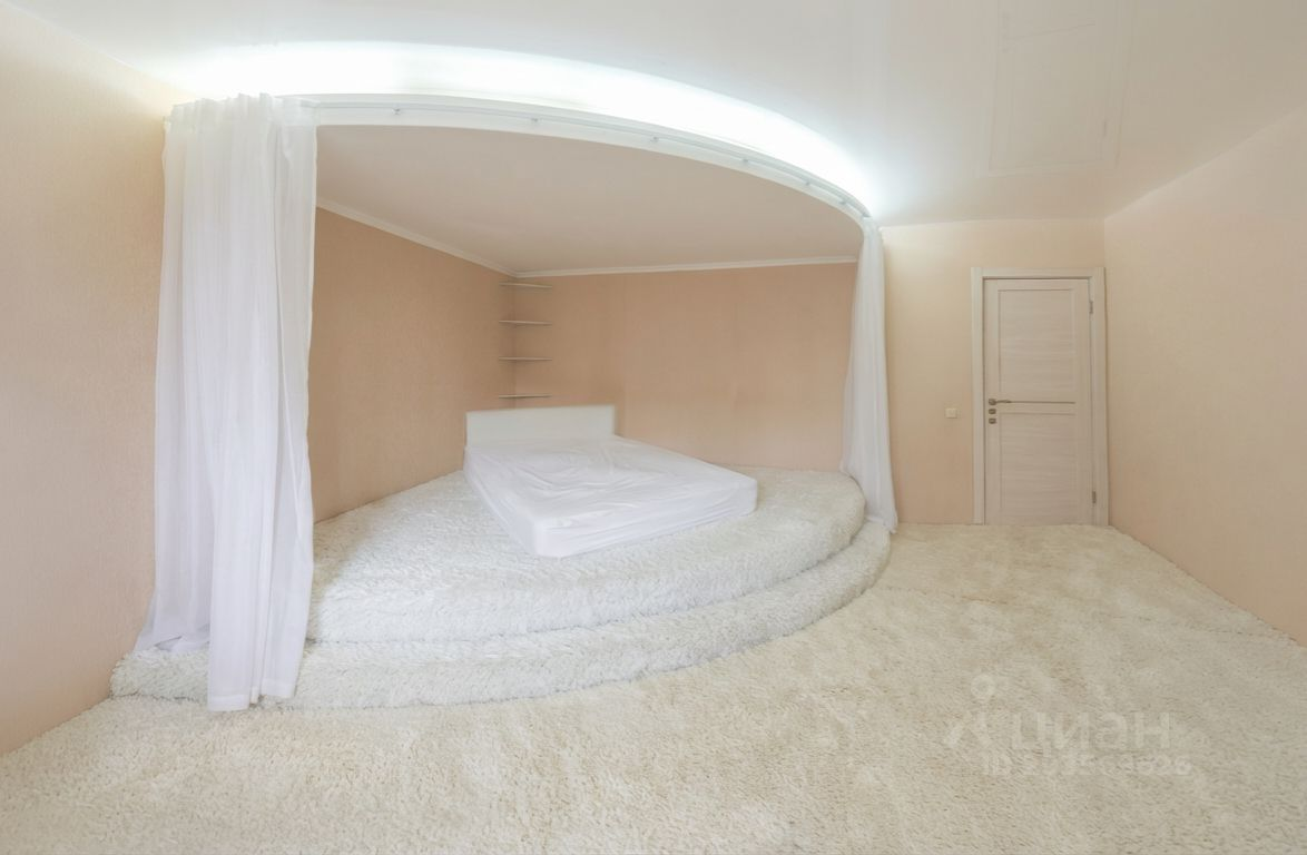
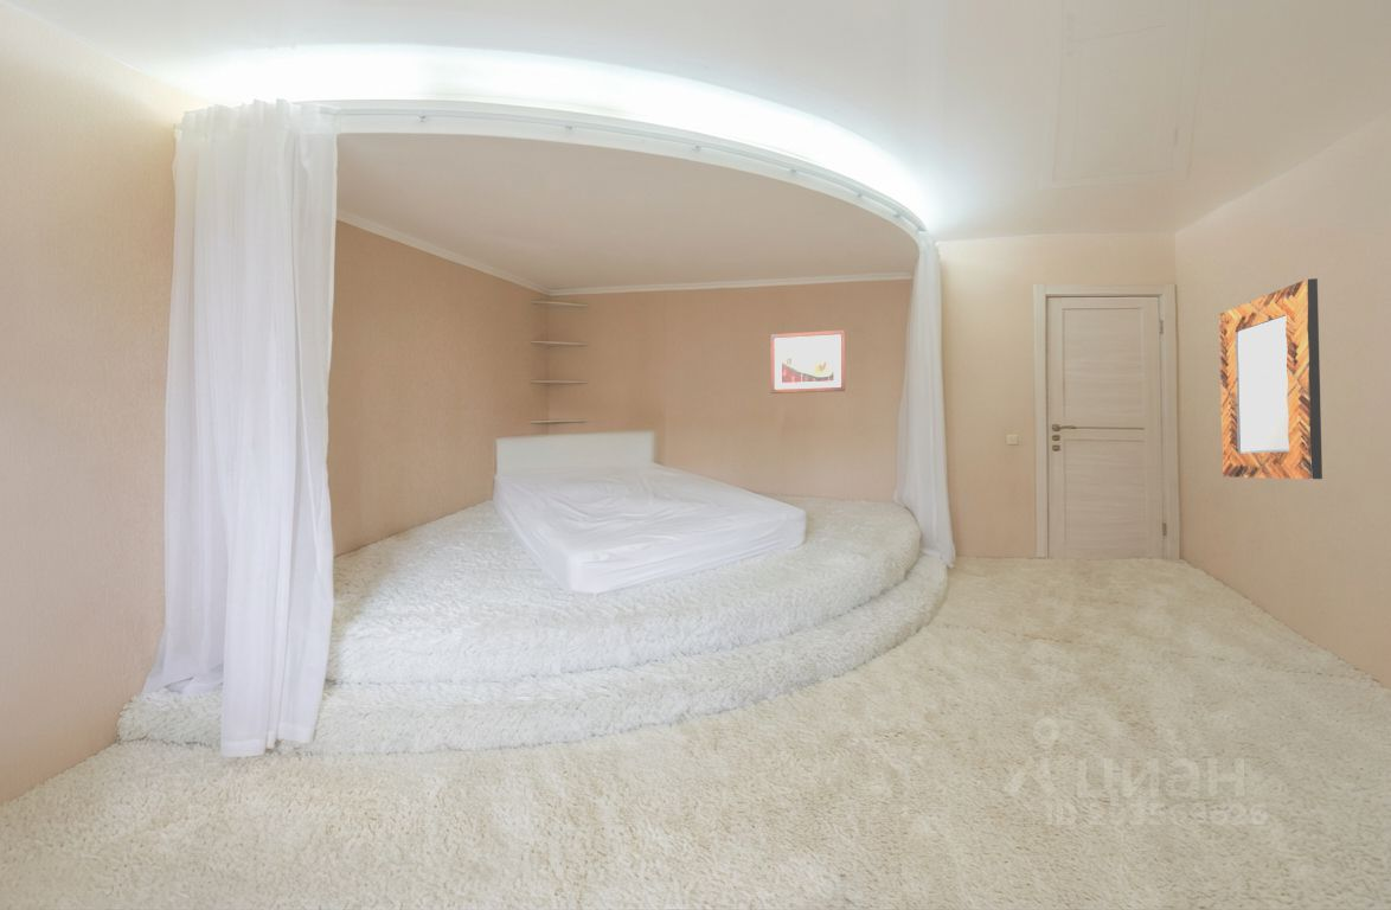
+ home mirror (1264, 387)
+ wall art (807, 361)
